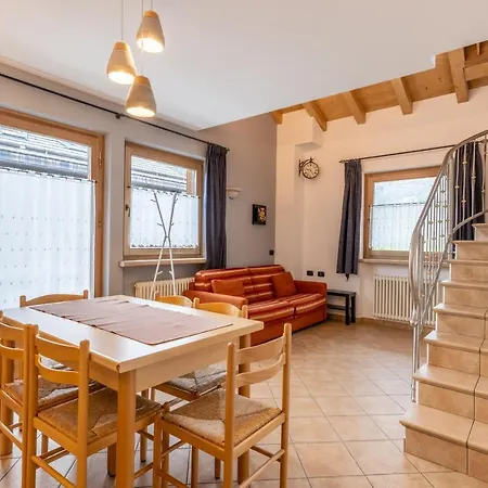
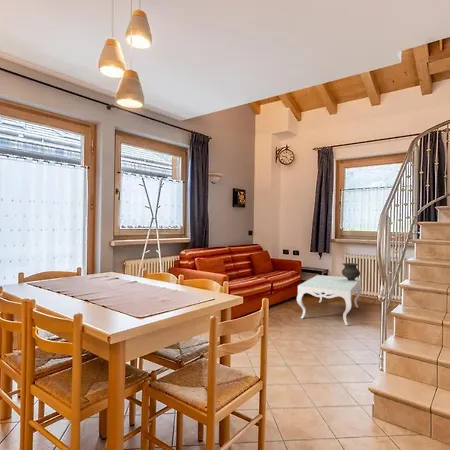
+ coffee table (331, 297)
+ ceramic pot (350, 271)
